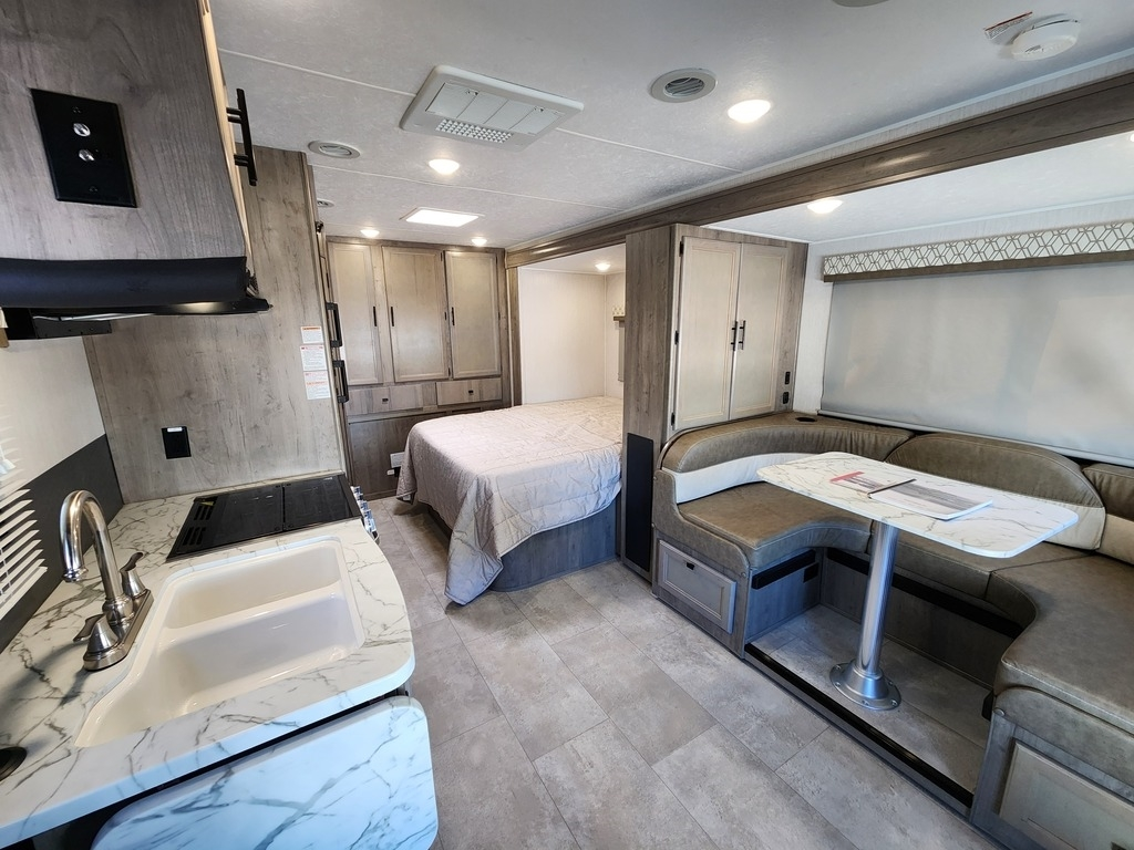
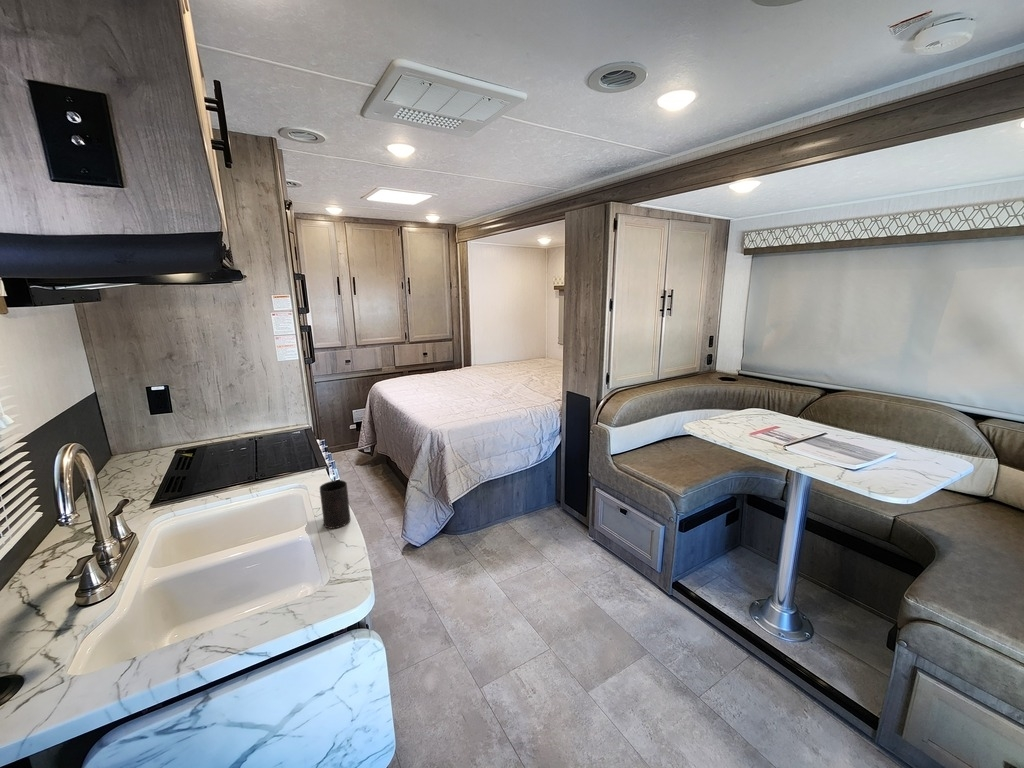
+ cup (335, 503)
